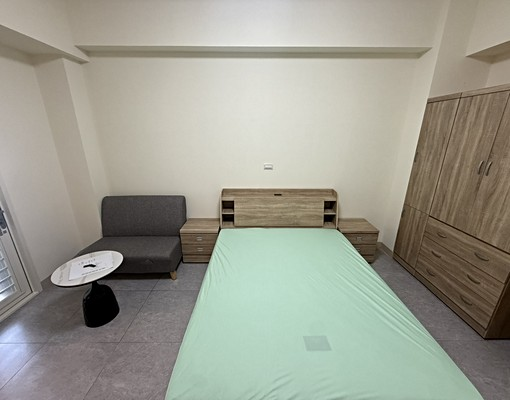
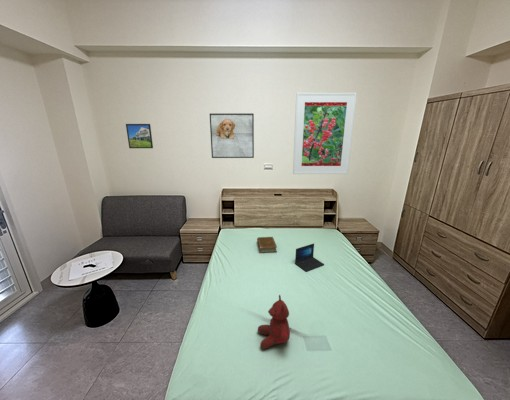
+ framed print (139, 136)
+ teddy bear (273, 319)
+ book (266, 244)
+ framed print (323, 135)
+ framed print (232, 136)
+ laptop (309, 256)
